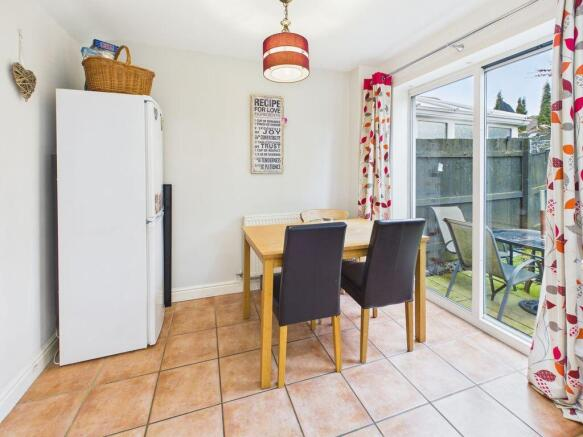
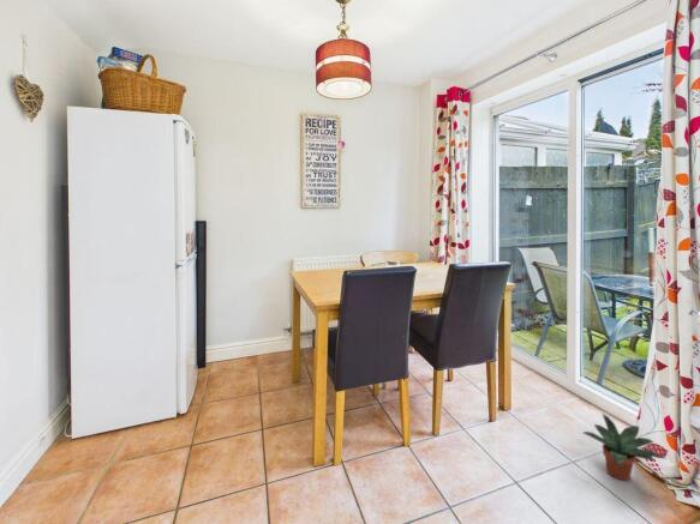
+ potted plant (618, 447)
